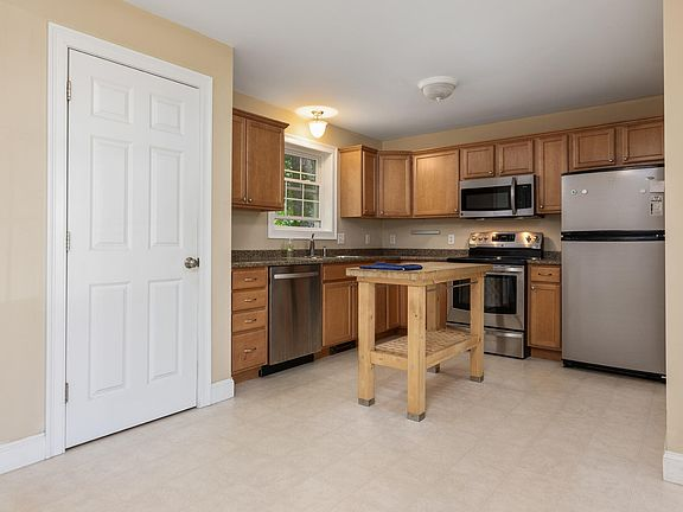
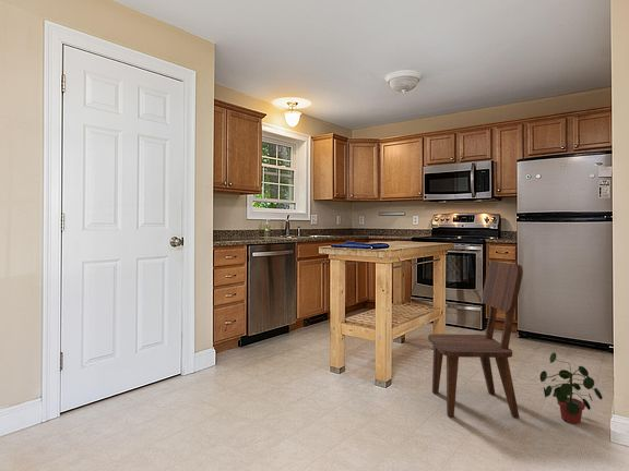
+ potted plant (566, 387)
+ dining chair (471, 335)
